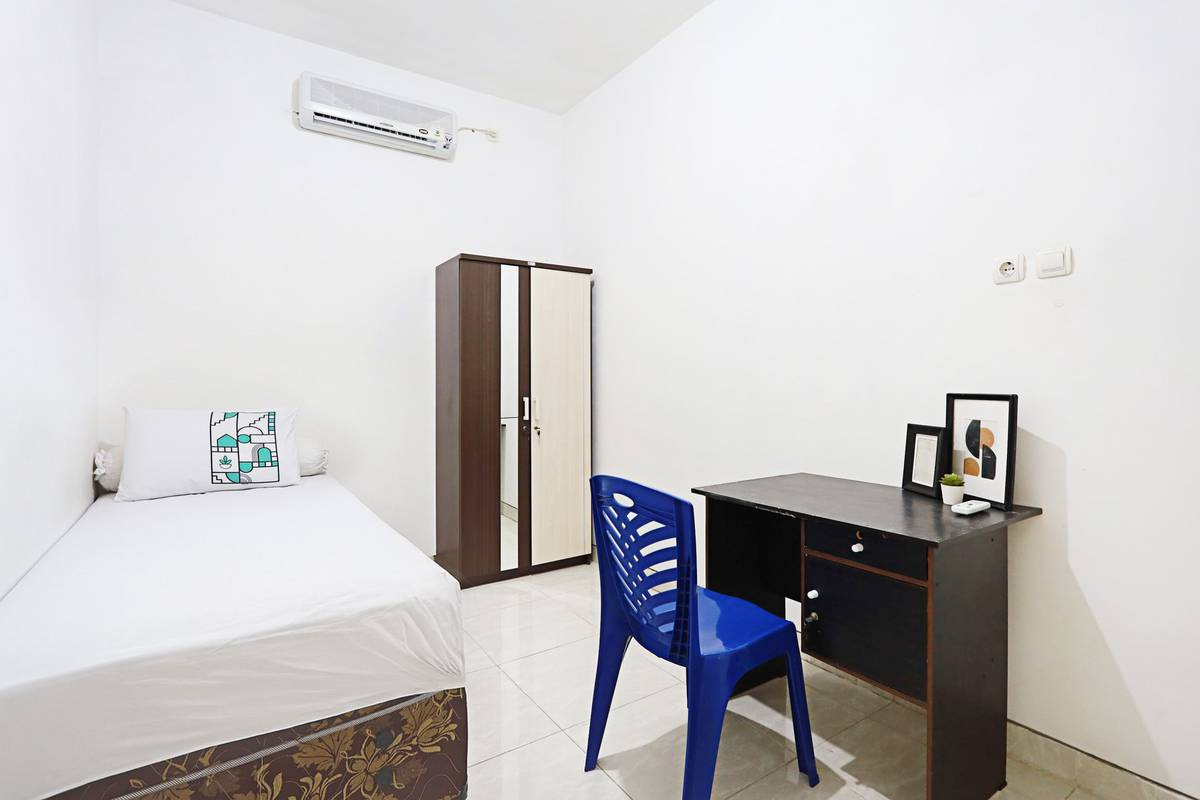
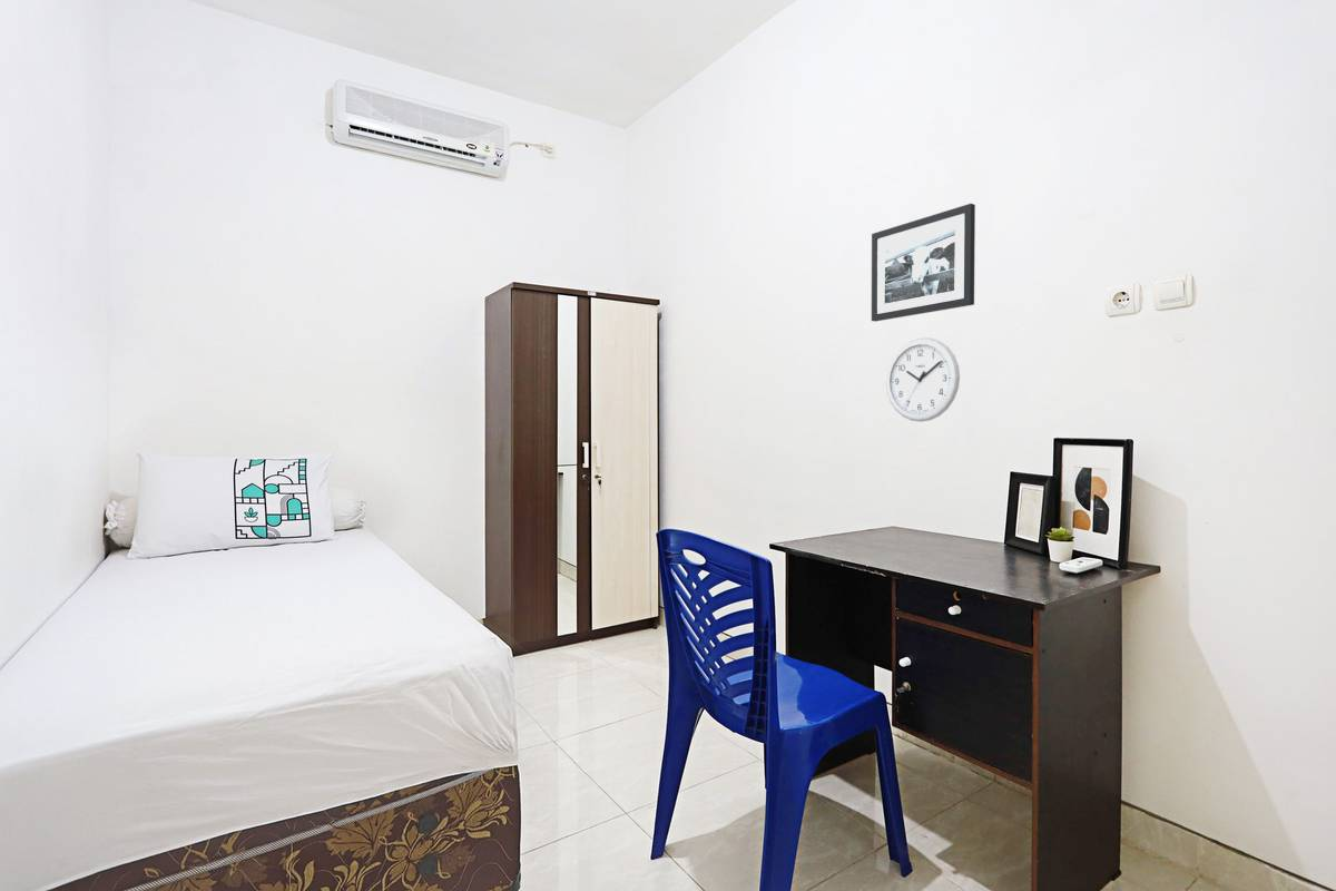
+ picture frame (918, 266)
+ wall clock (920, 380)
